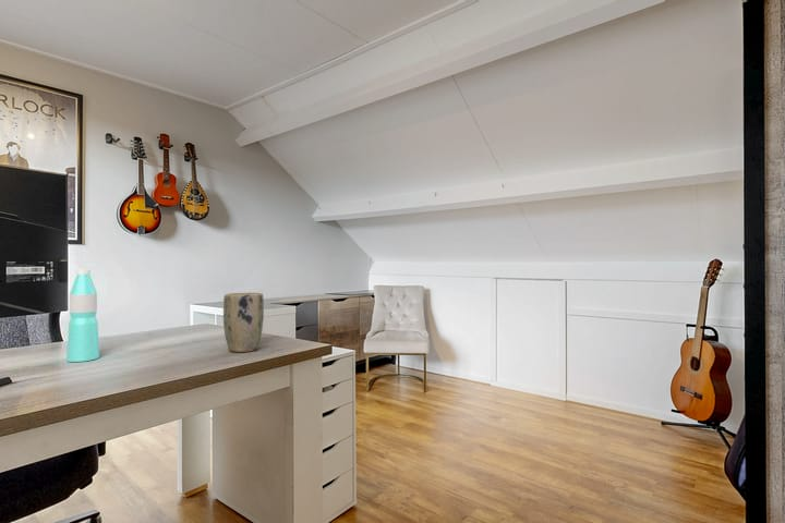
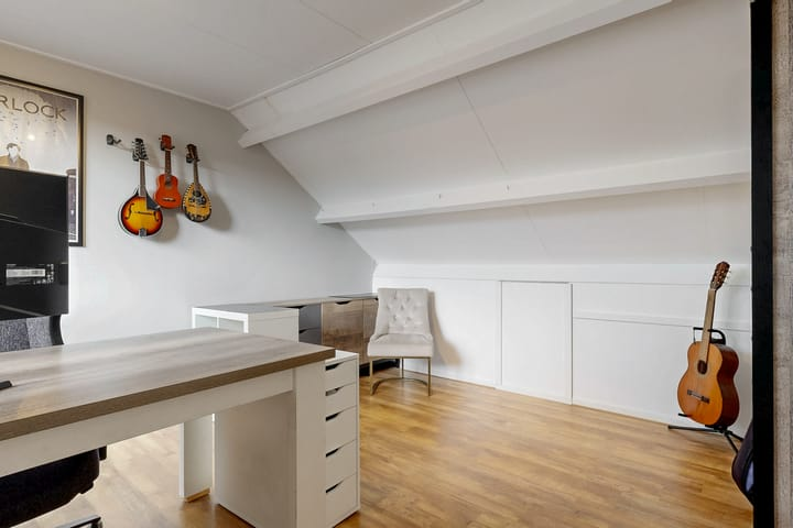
- plant pot (243, 321)
- water bottle (83, 314)
